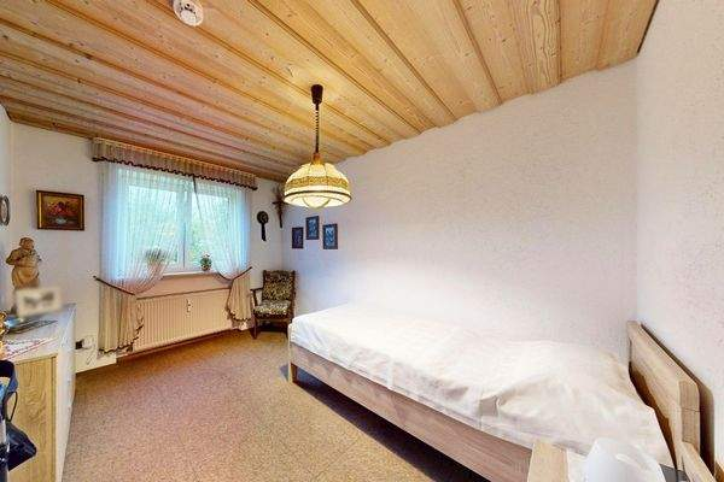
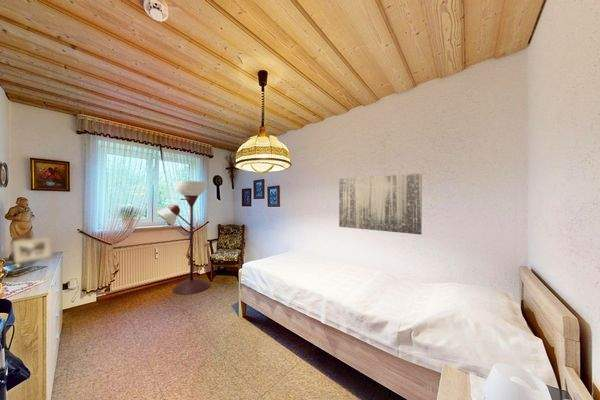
+ floor lamp (190, 235)
+ wall art (375, 203)
